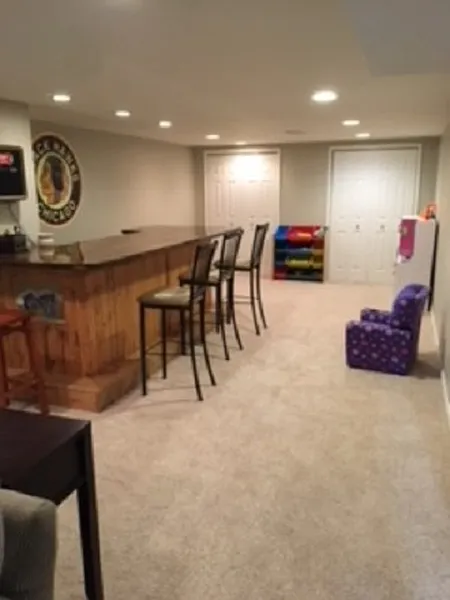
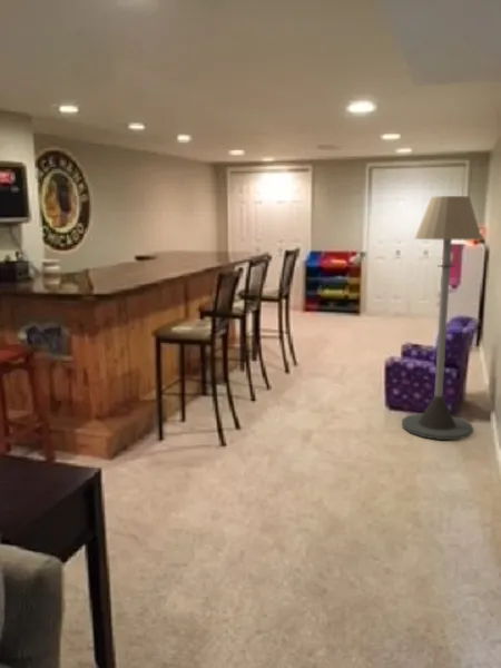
+ floor lamp (443, 316)
